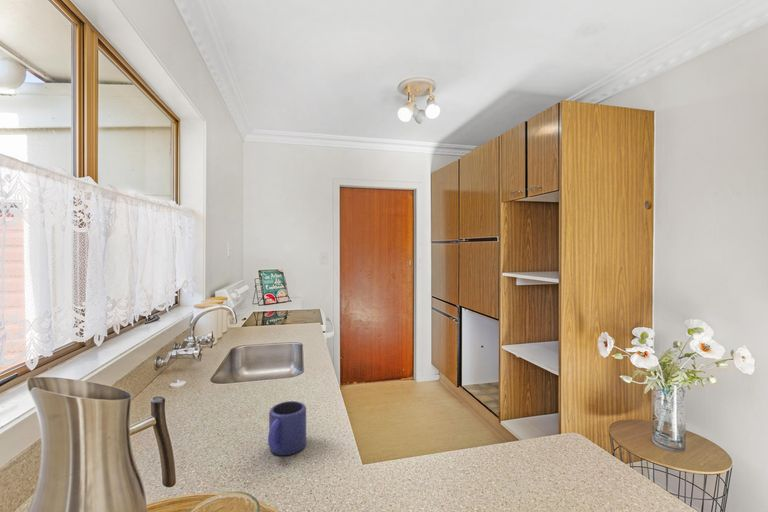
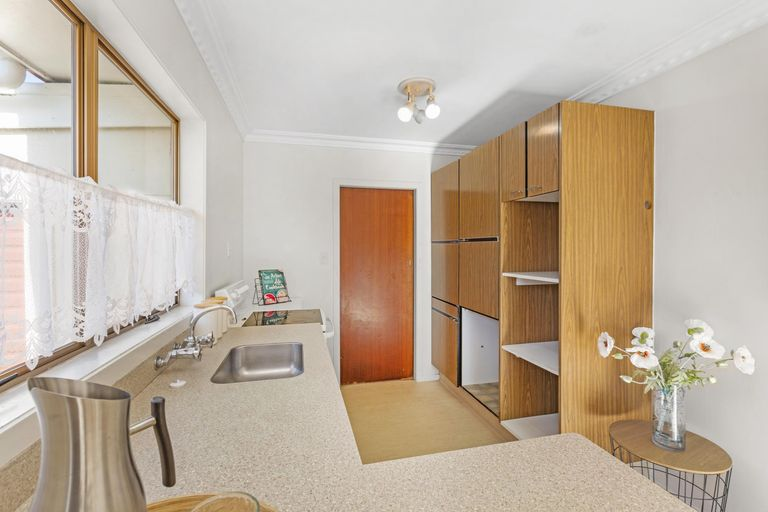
- mug (284, 429)
